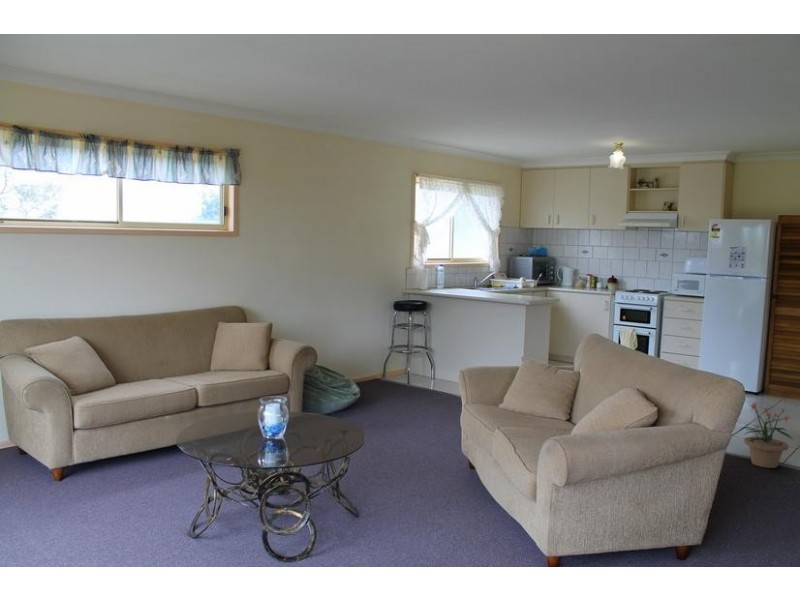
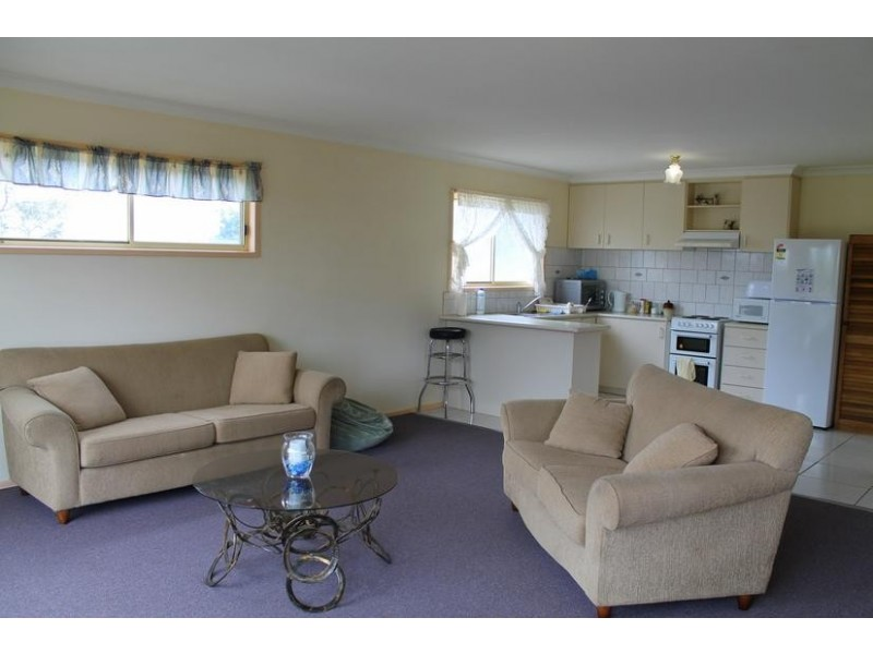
- potted plant (764, 434)
